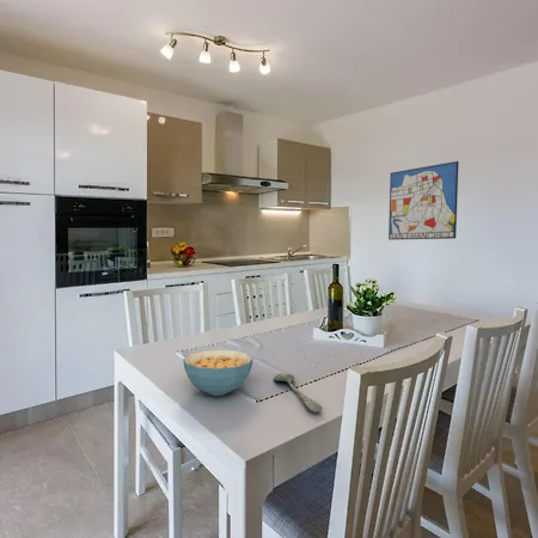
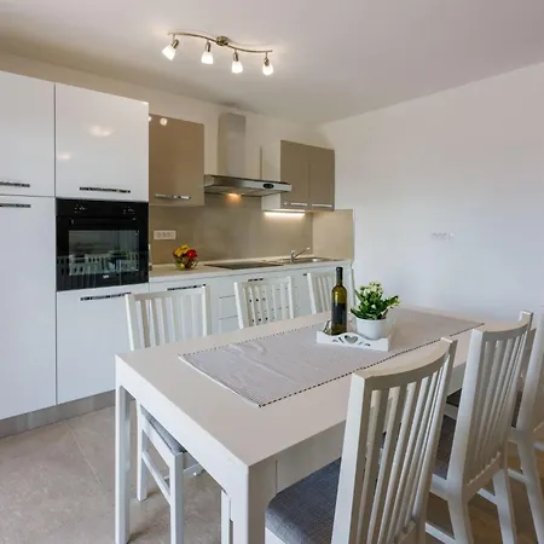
- spoon (295, 389)
- cereal bowl (218, 374)
- wall art (421, 203)
